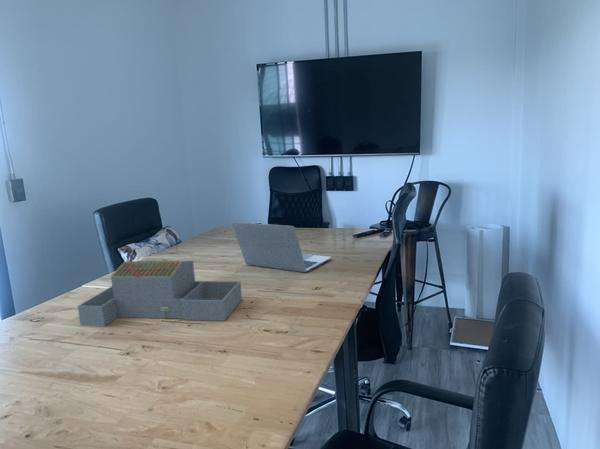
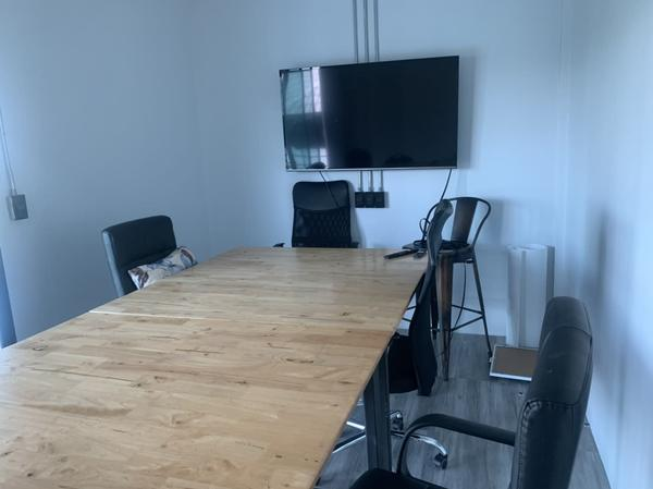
- laptop (283, 241)
- architectural model (162, 288)
